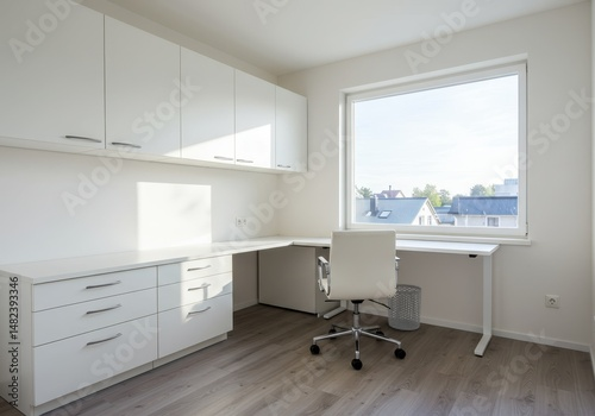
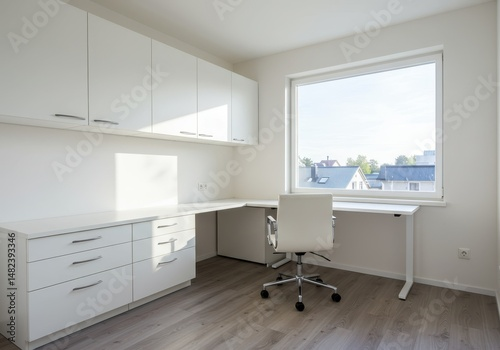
- waste bin (403, 307)
